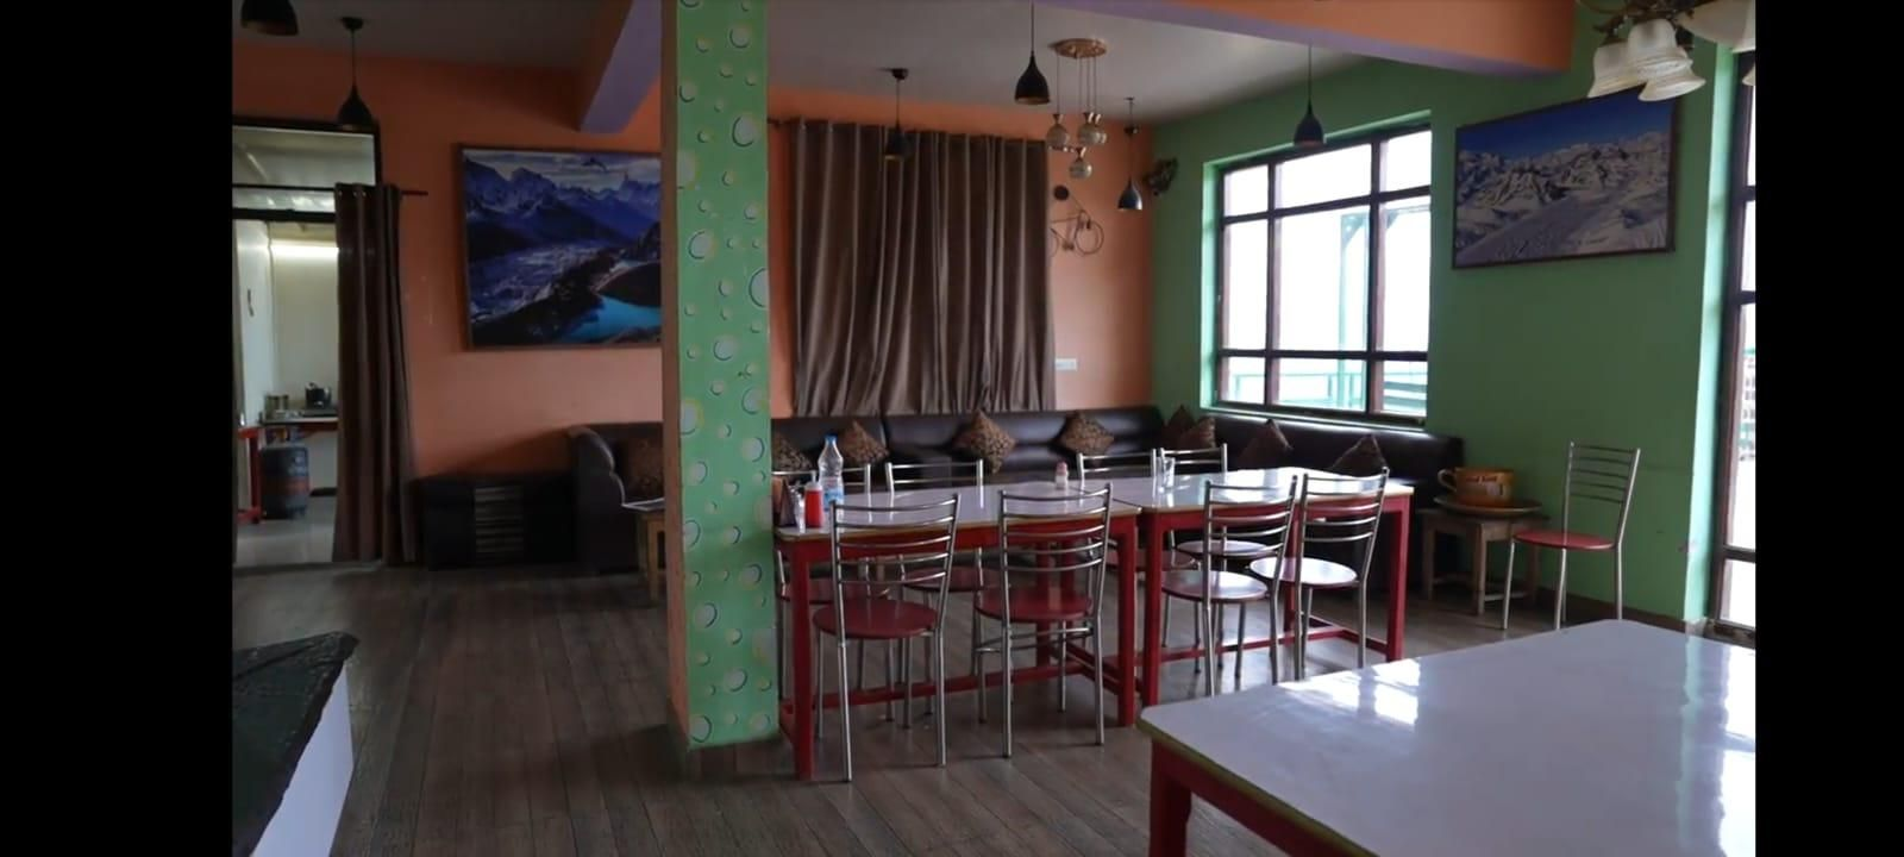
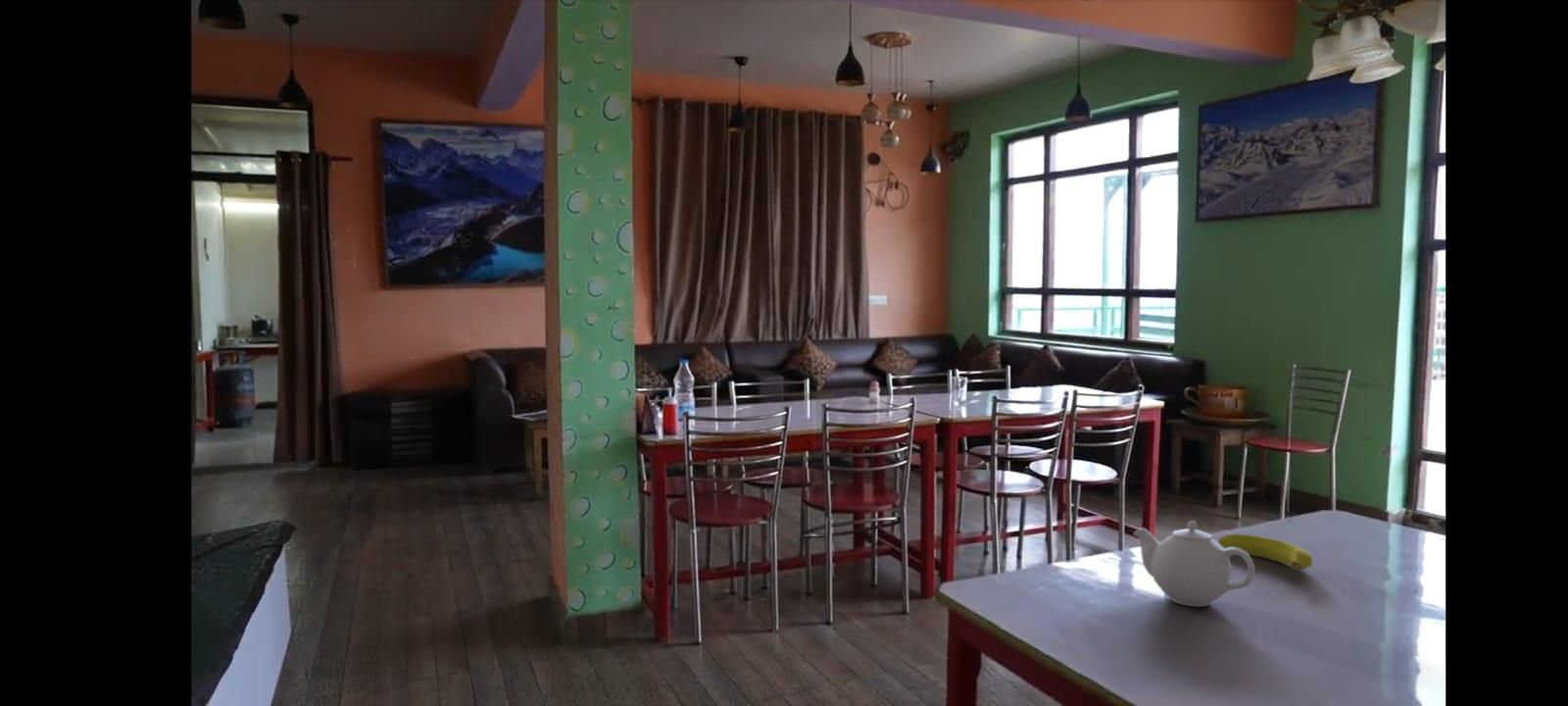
+ fruit (1263, 552)
+ teapot (1191, 560)
